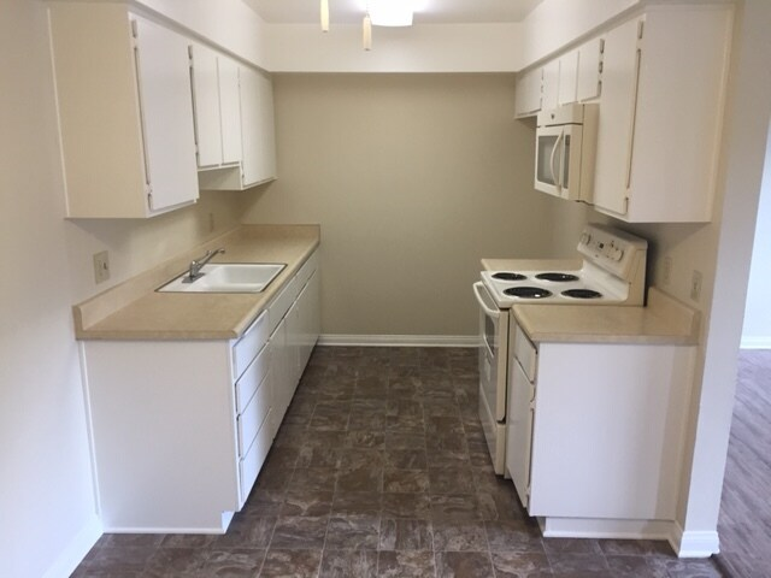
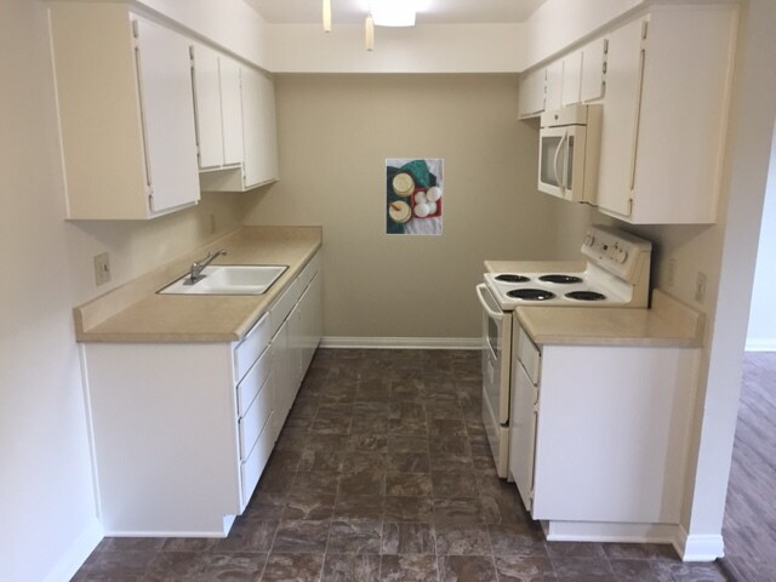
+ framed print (413, 196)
